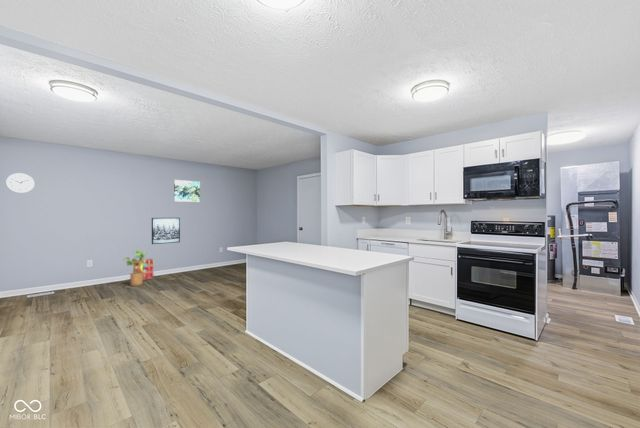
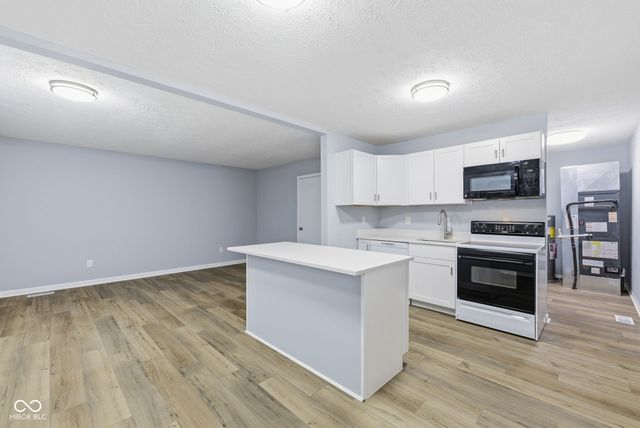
- wall clock (20, 183)
- house plant (134, 267)
- wall art (187, 191)
- wall art (166, 230)
- product box (143, 269)
